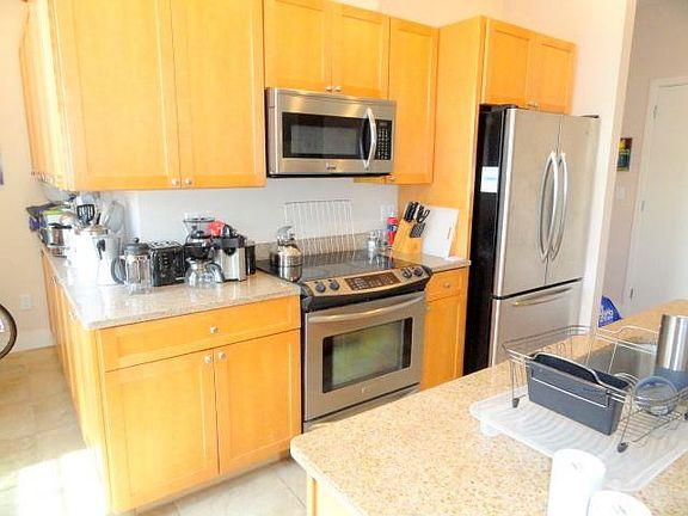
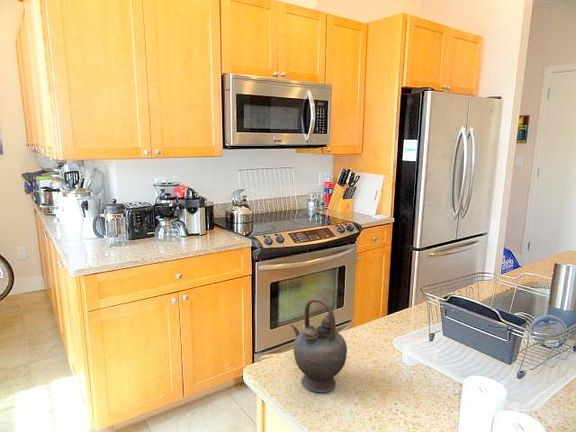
+ teapot (315, 339)
